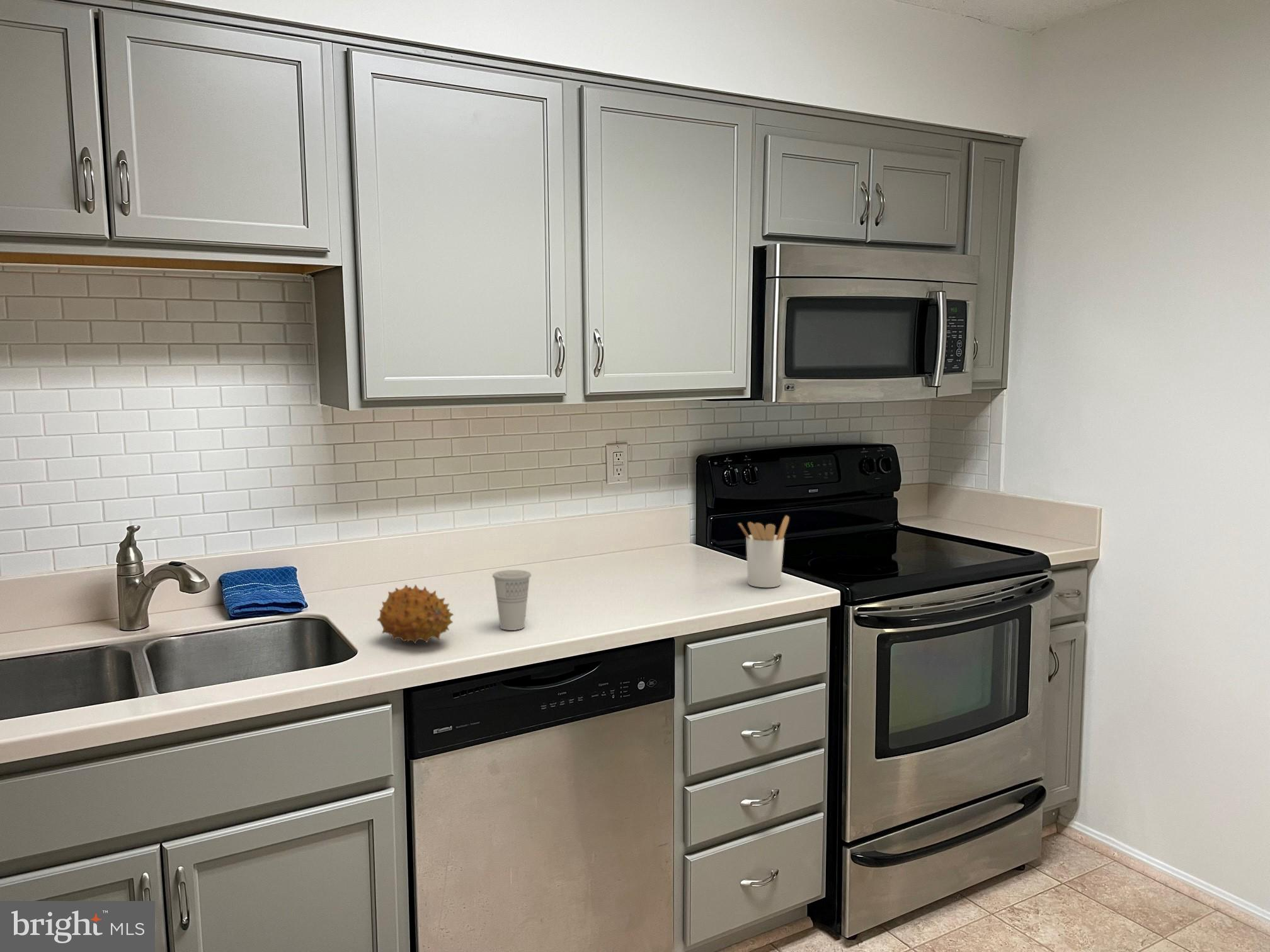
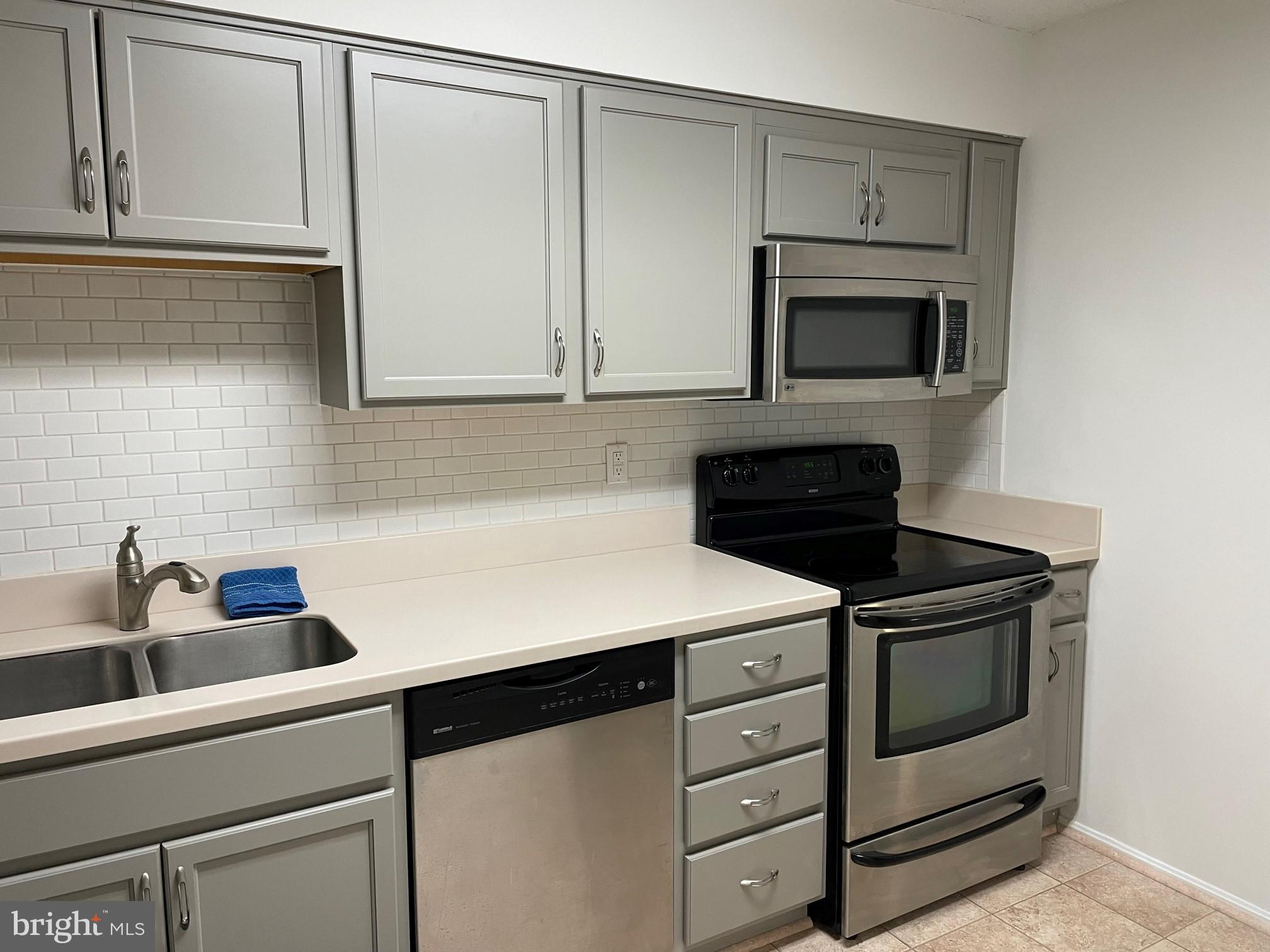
- utensil holder (764, 551)
- fruit (416, 614)
- cup (512, 599)
